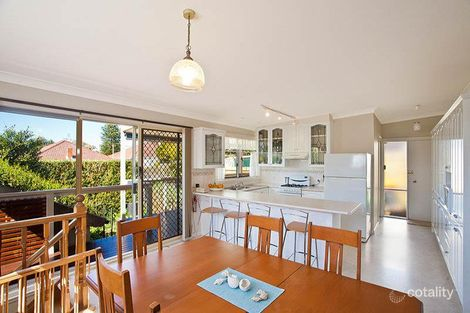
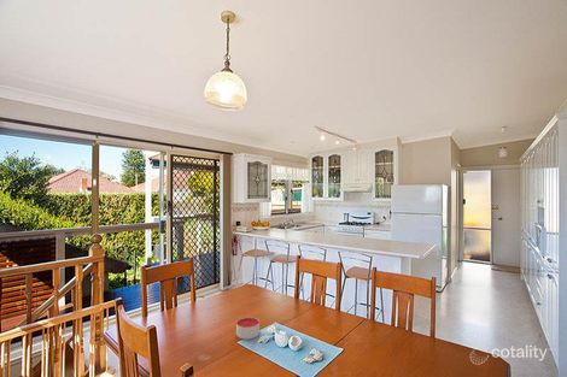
+ candle (247, 326)
